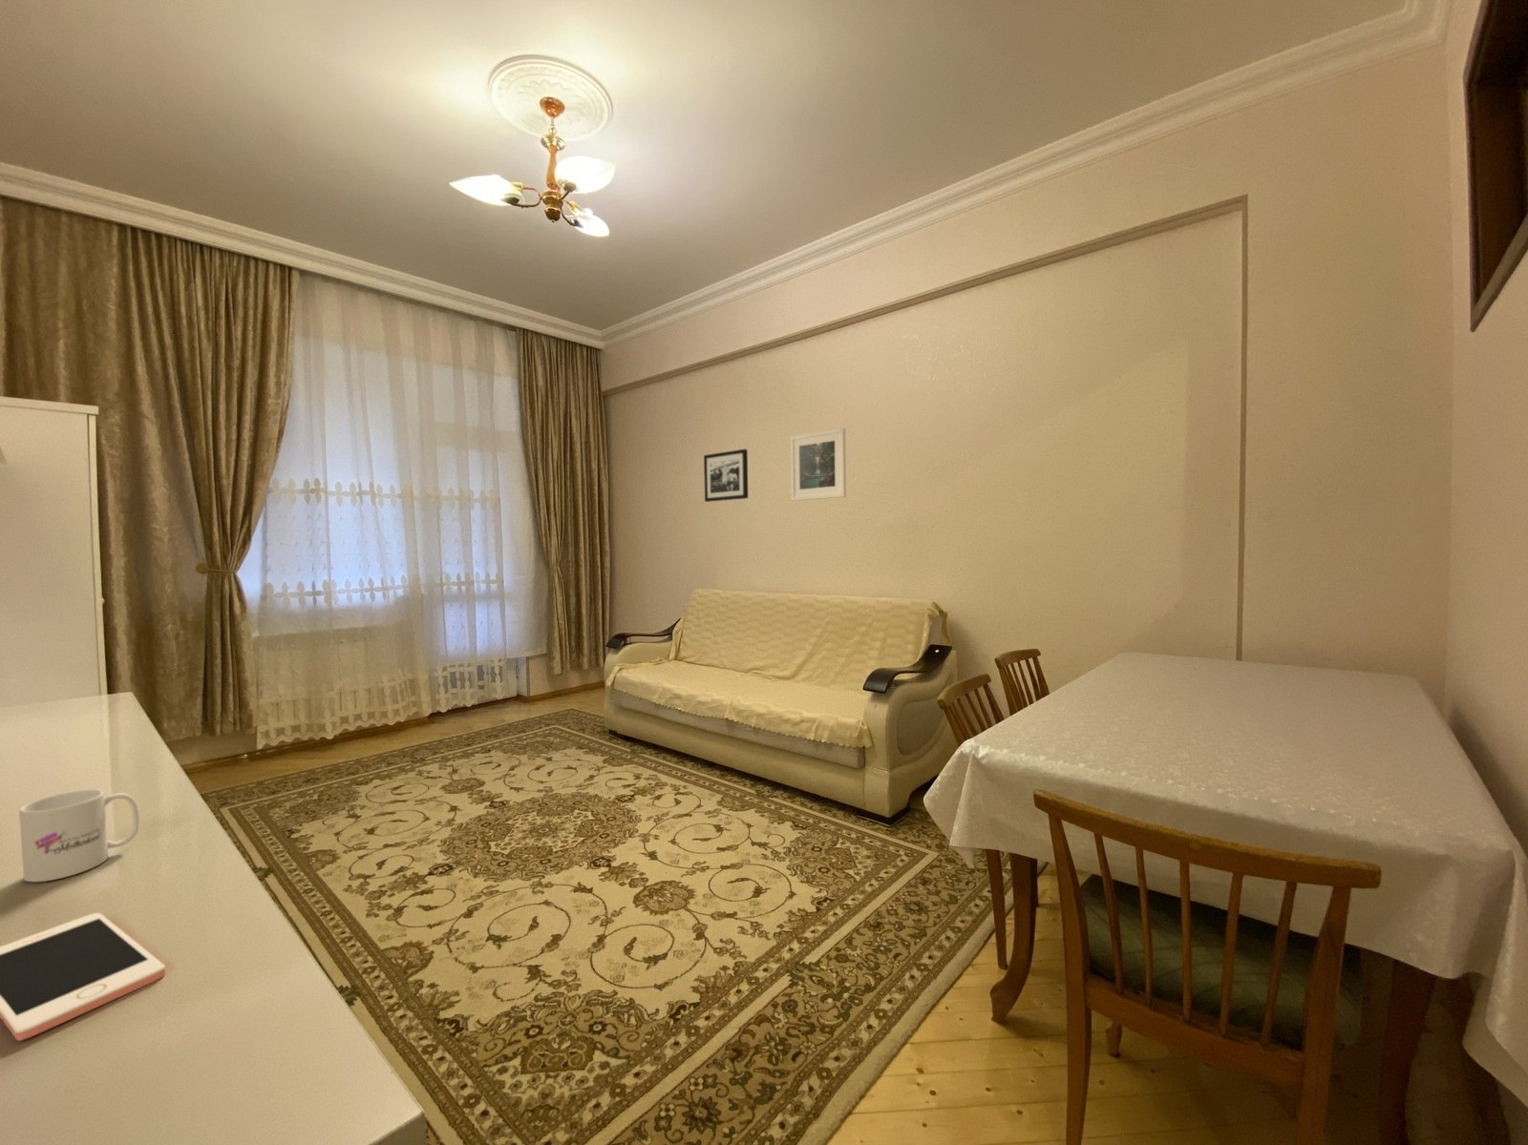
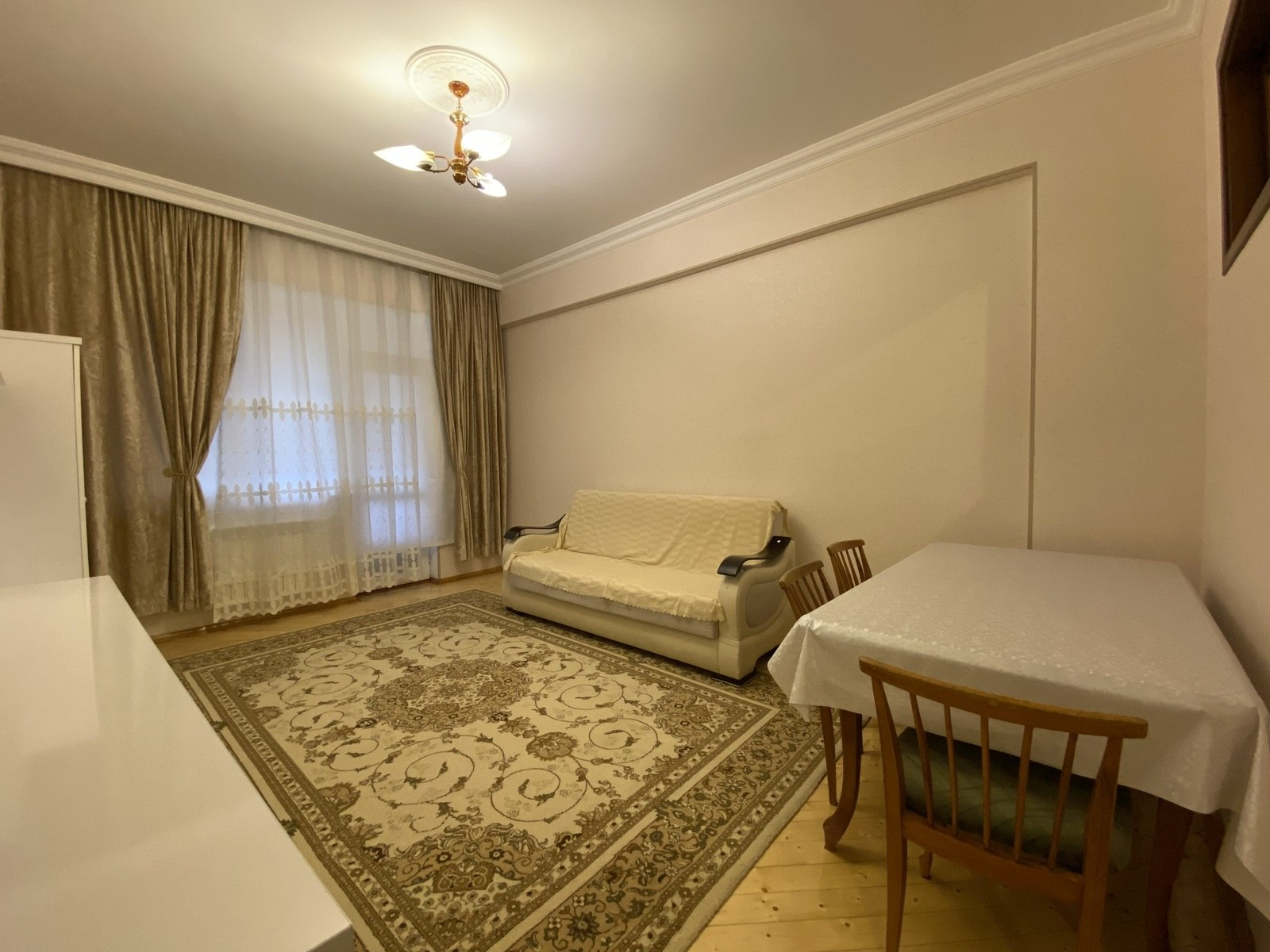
- picture frame (724, 476)
- mug (83, 829)
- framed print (817, 465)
- cell phone (63, 967)
